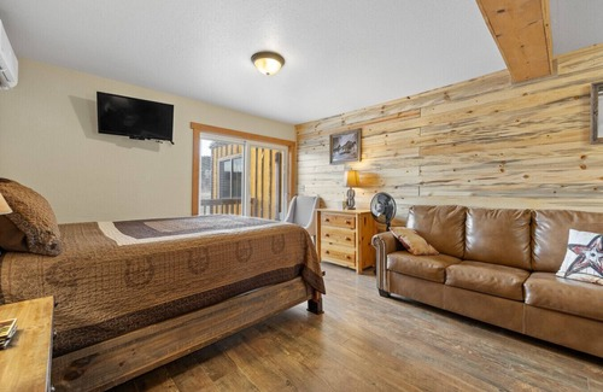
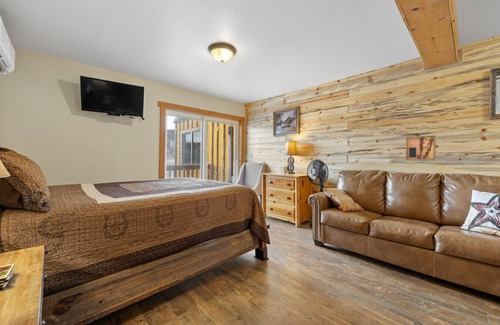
+ wall art (420, 148)
